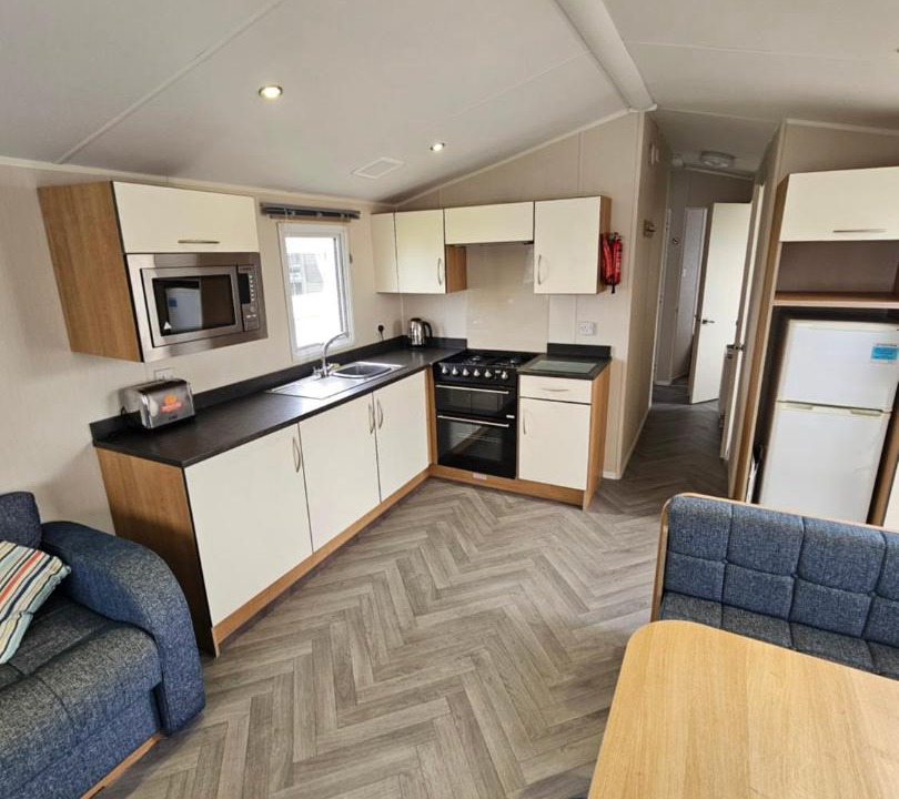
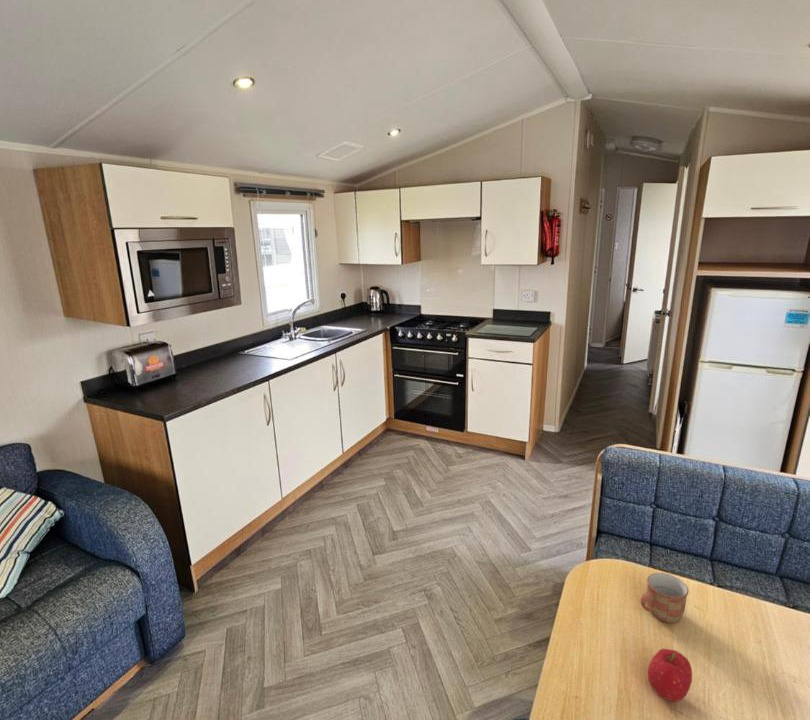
+ mug (661, 599)
+ fruit (669, 673)
